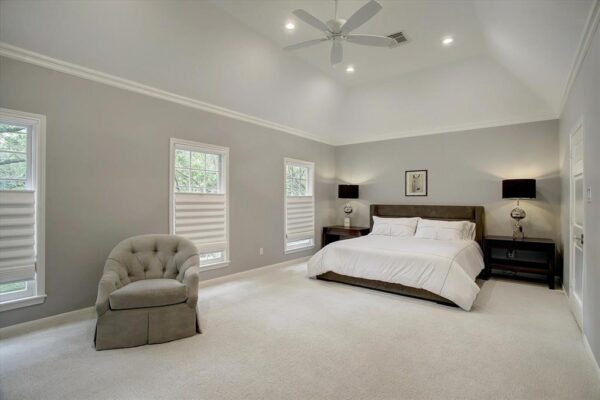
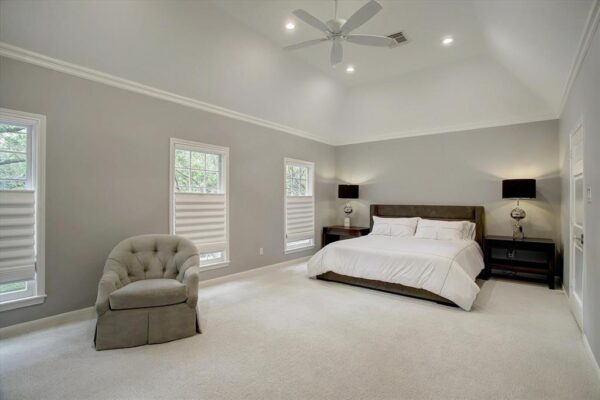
- wall art (416, 183)
